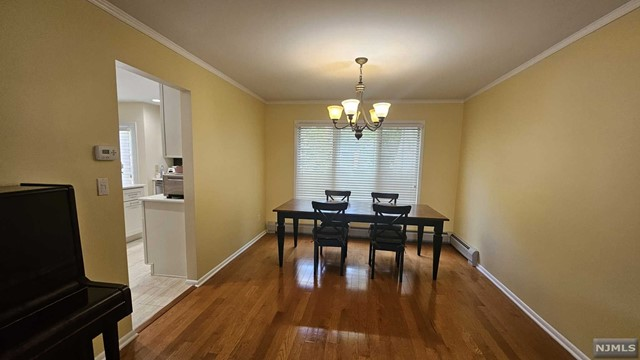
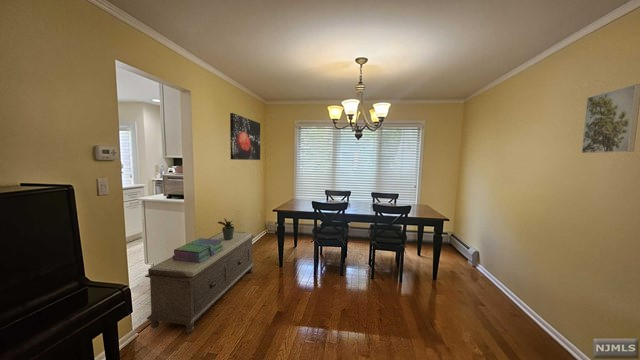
+ bench (211, 270)
+ potted plant (226, 228)
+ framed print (608, 122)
+ stack of books (199, 249)
+ wall art (247, 139)
